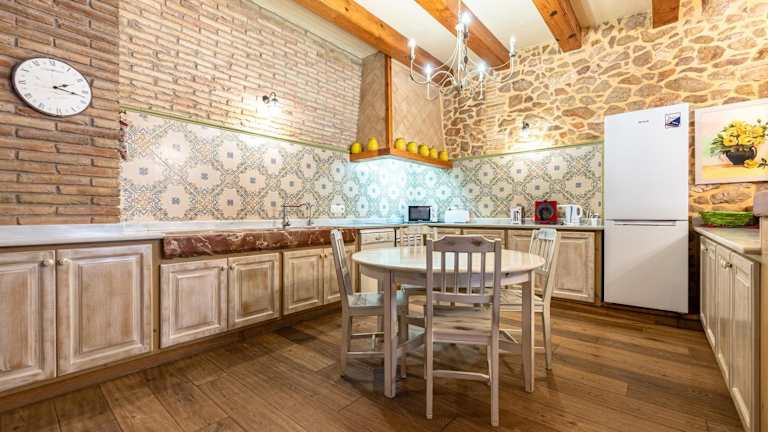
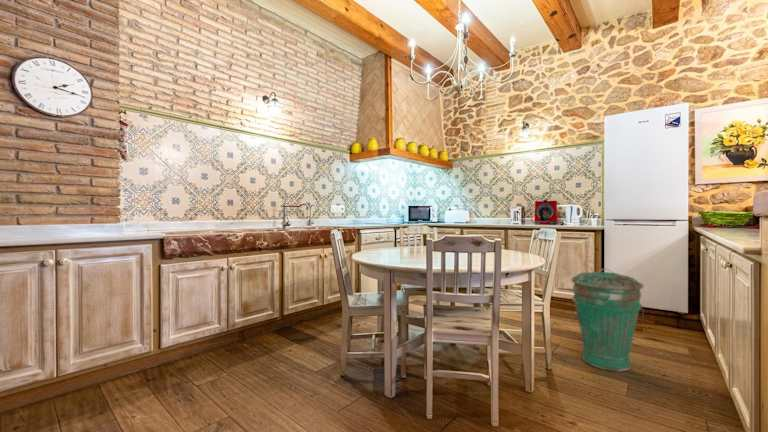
+ trash can (605, 315)
